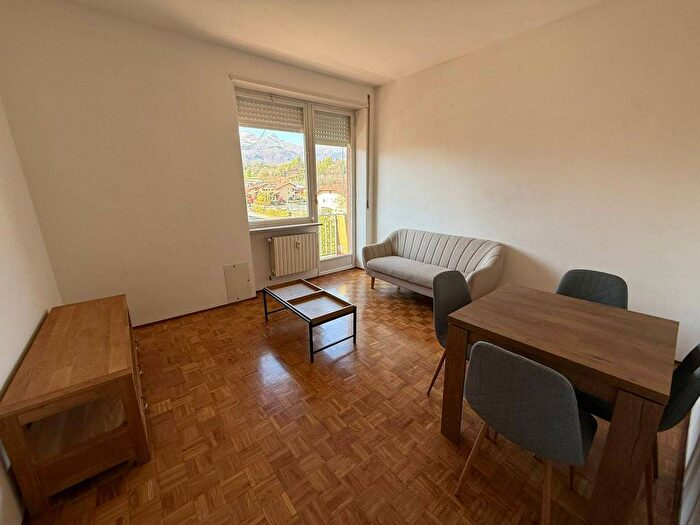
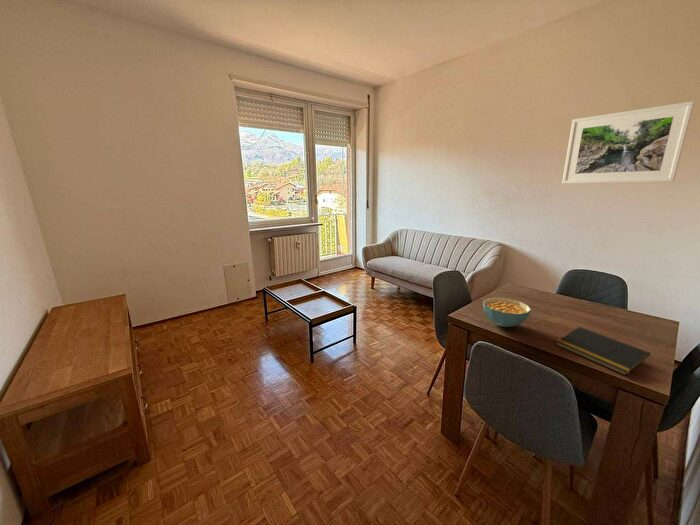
+ cereal bowl (504, 314)
+ notepad (599, 348)
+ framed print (619, 148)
